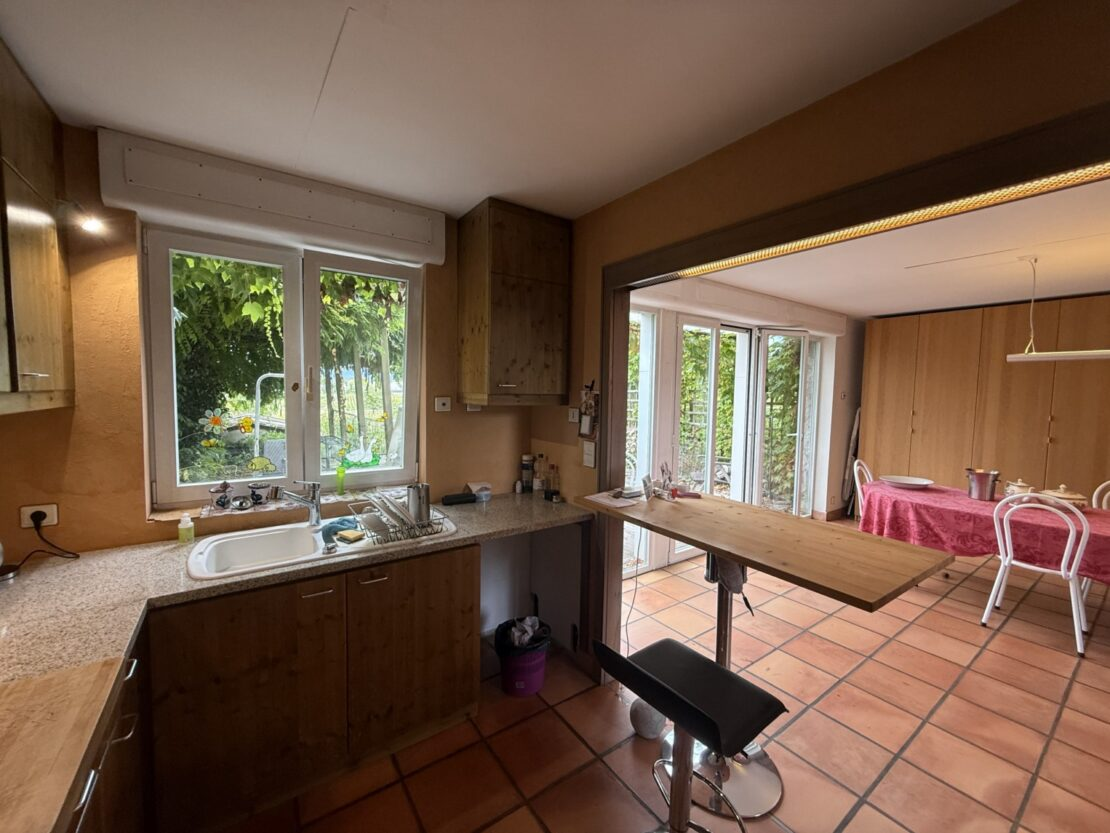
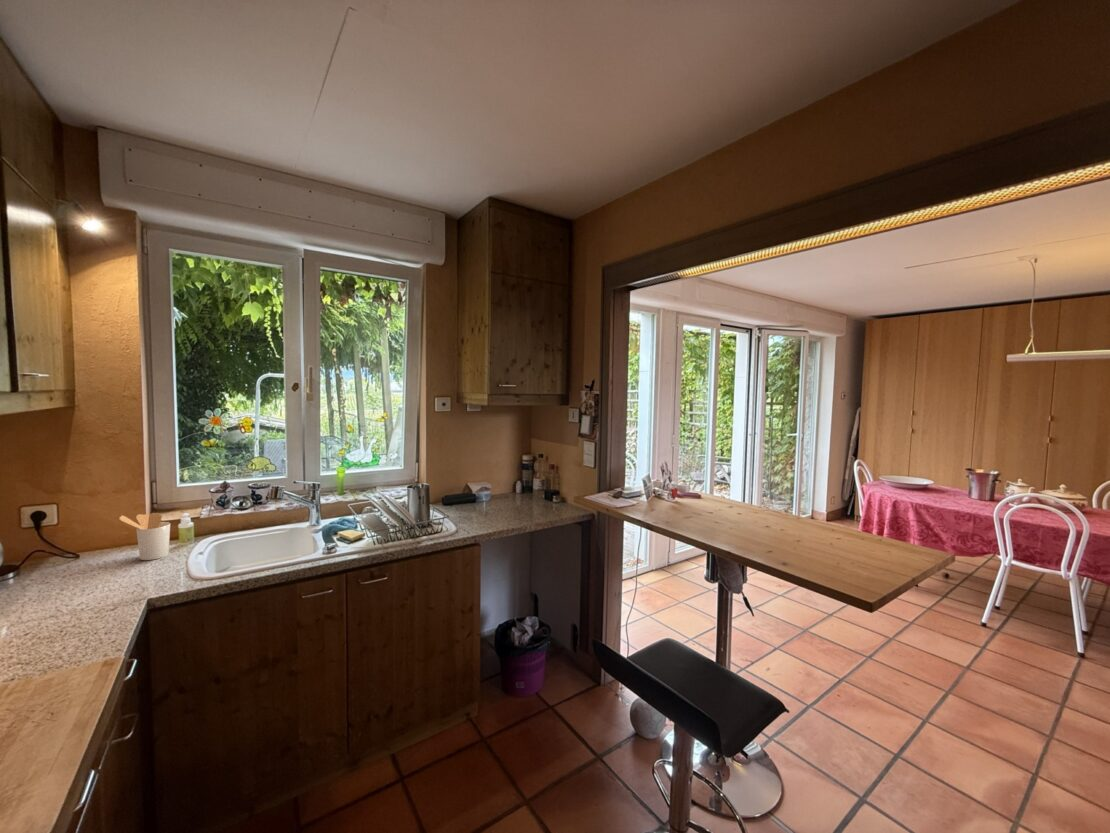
+ utensil holder (144, 535)
